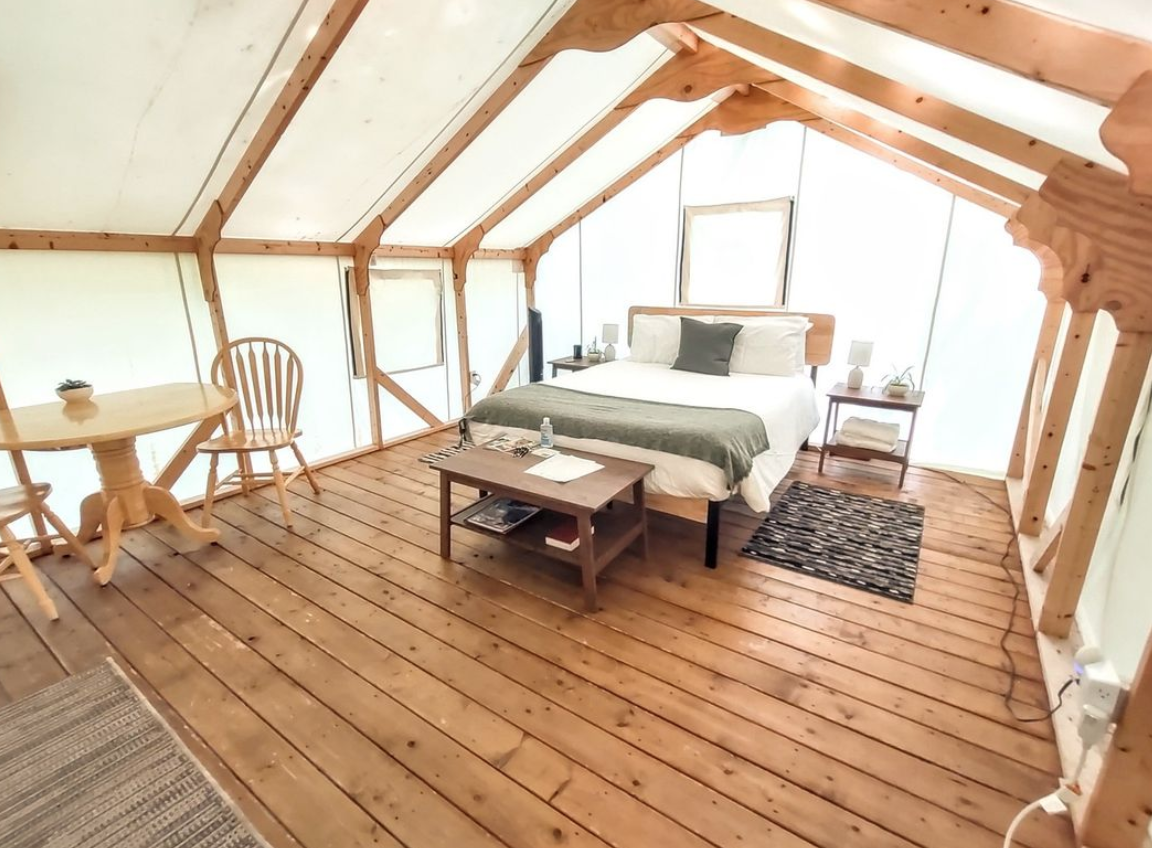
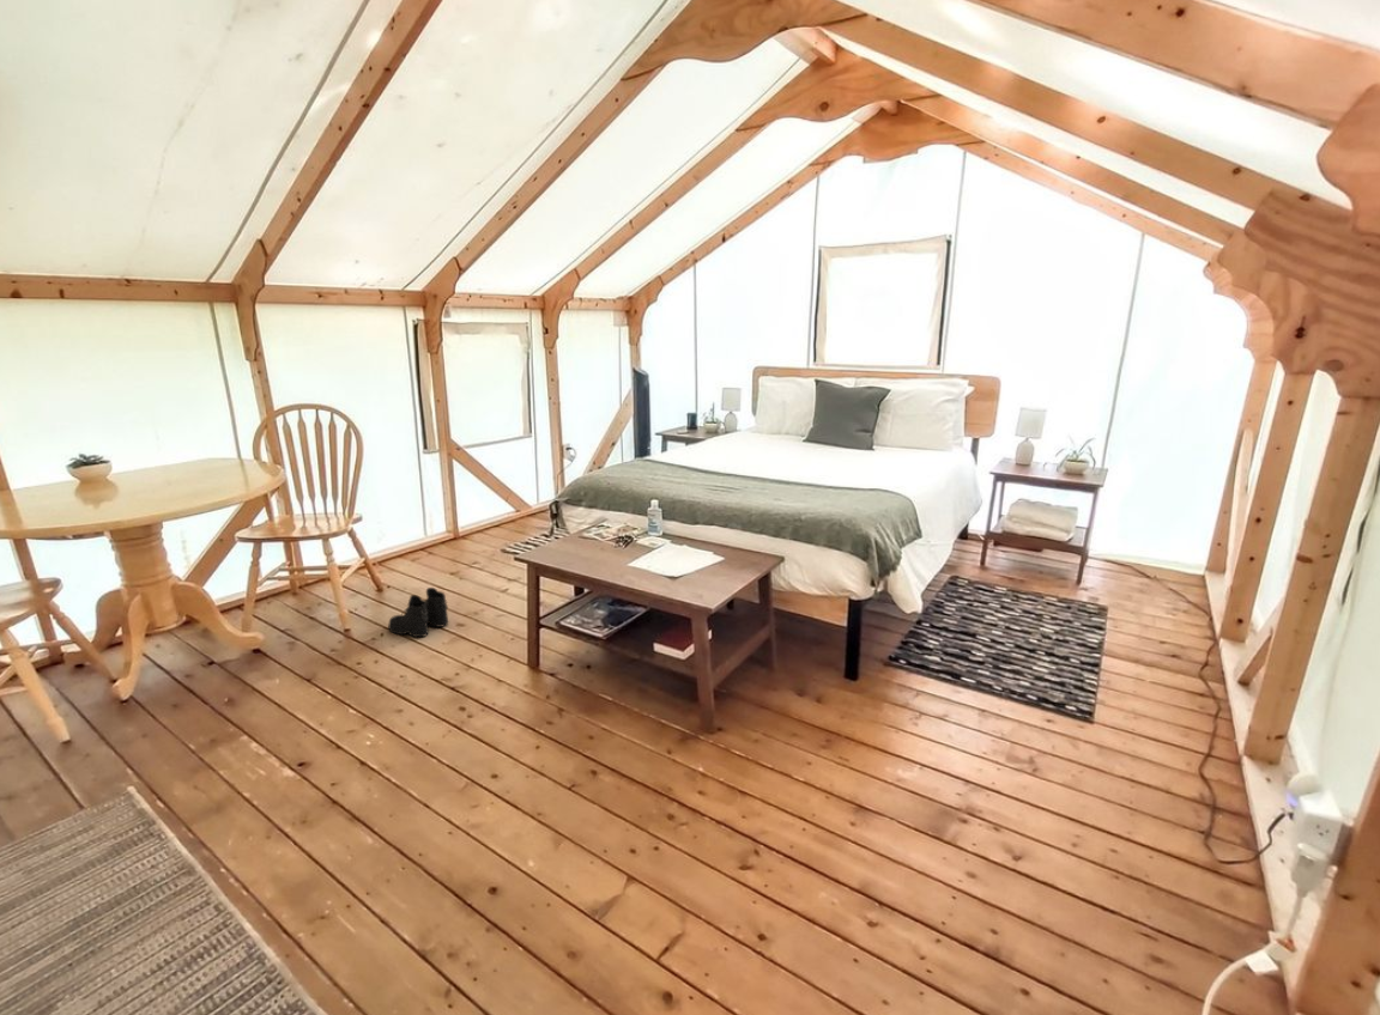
+ boots (417, 608)
